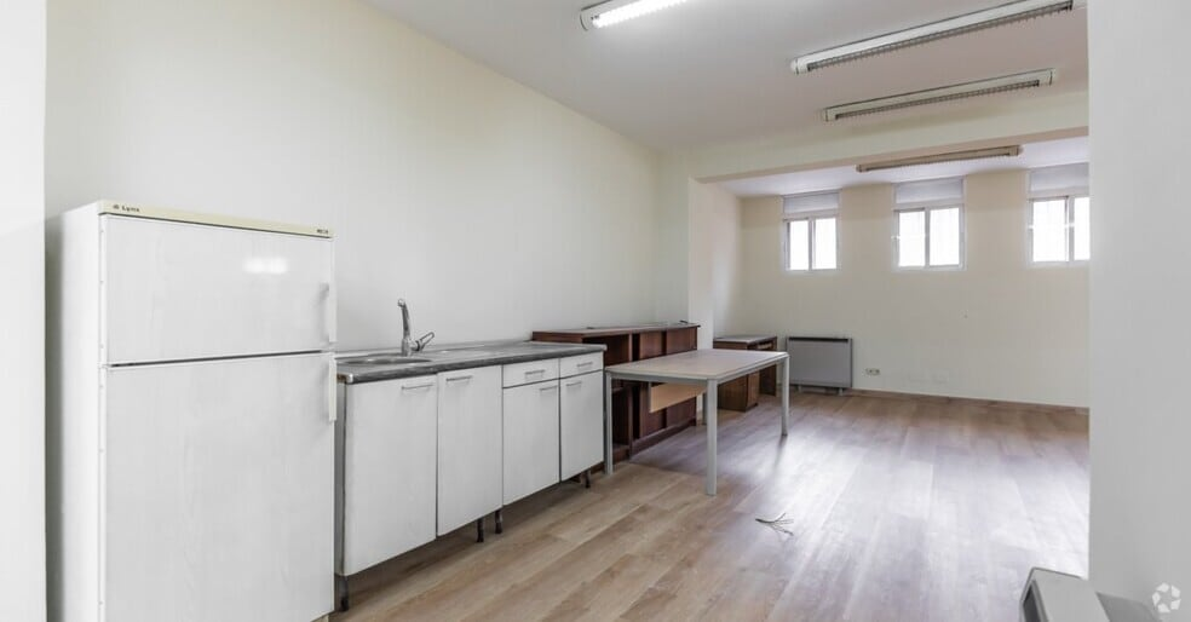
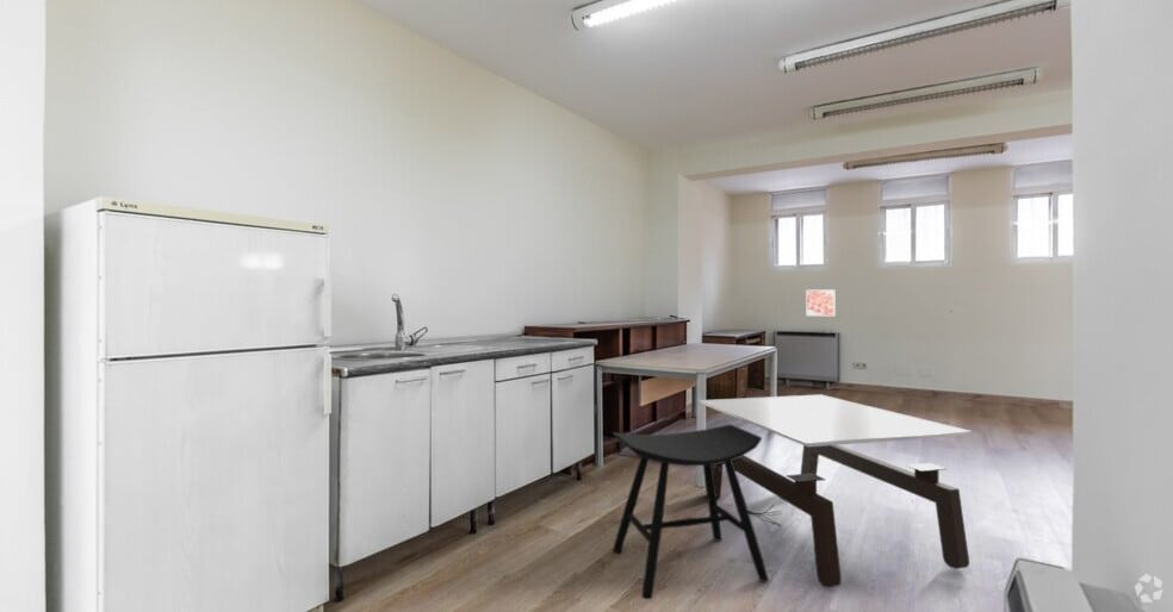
+ stool (688, 518)
+ coffee table (815, 470)
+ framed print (820, 302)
